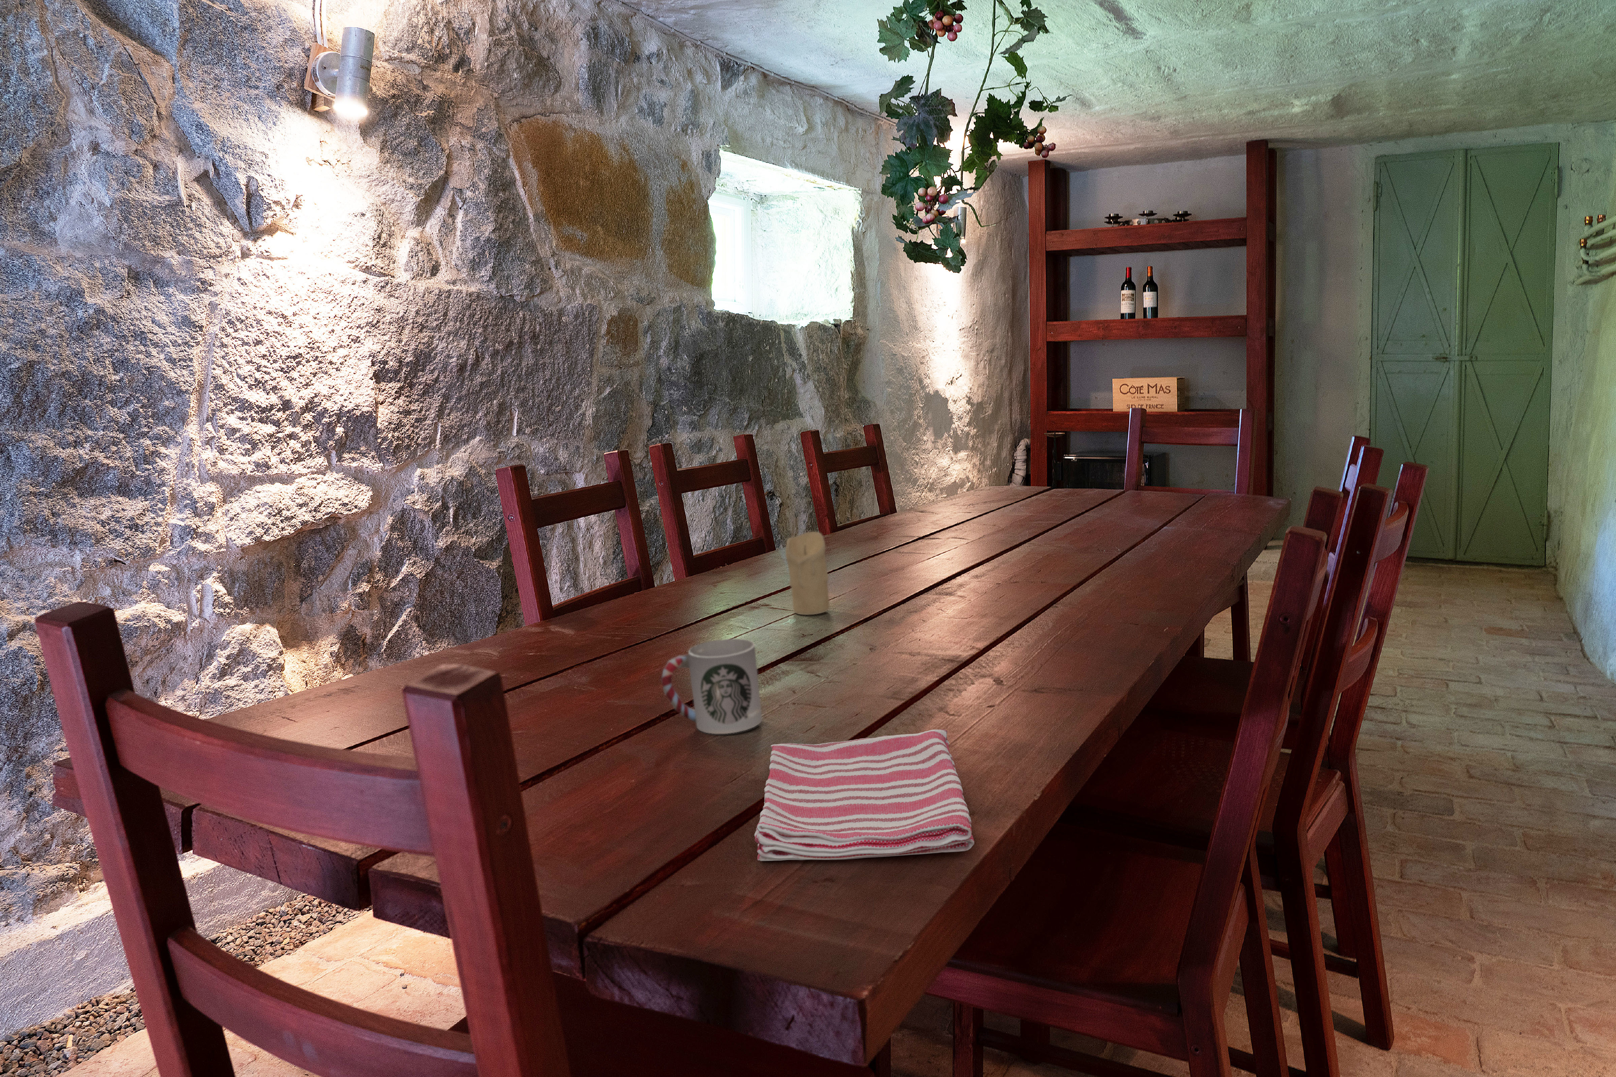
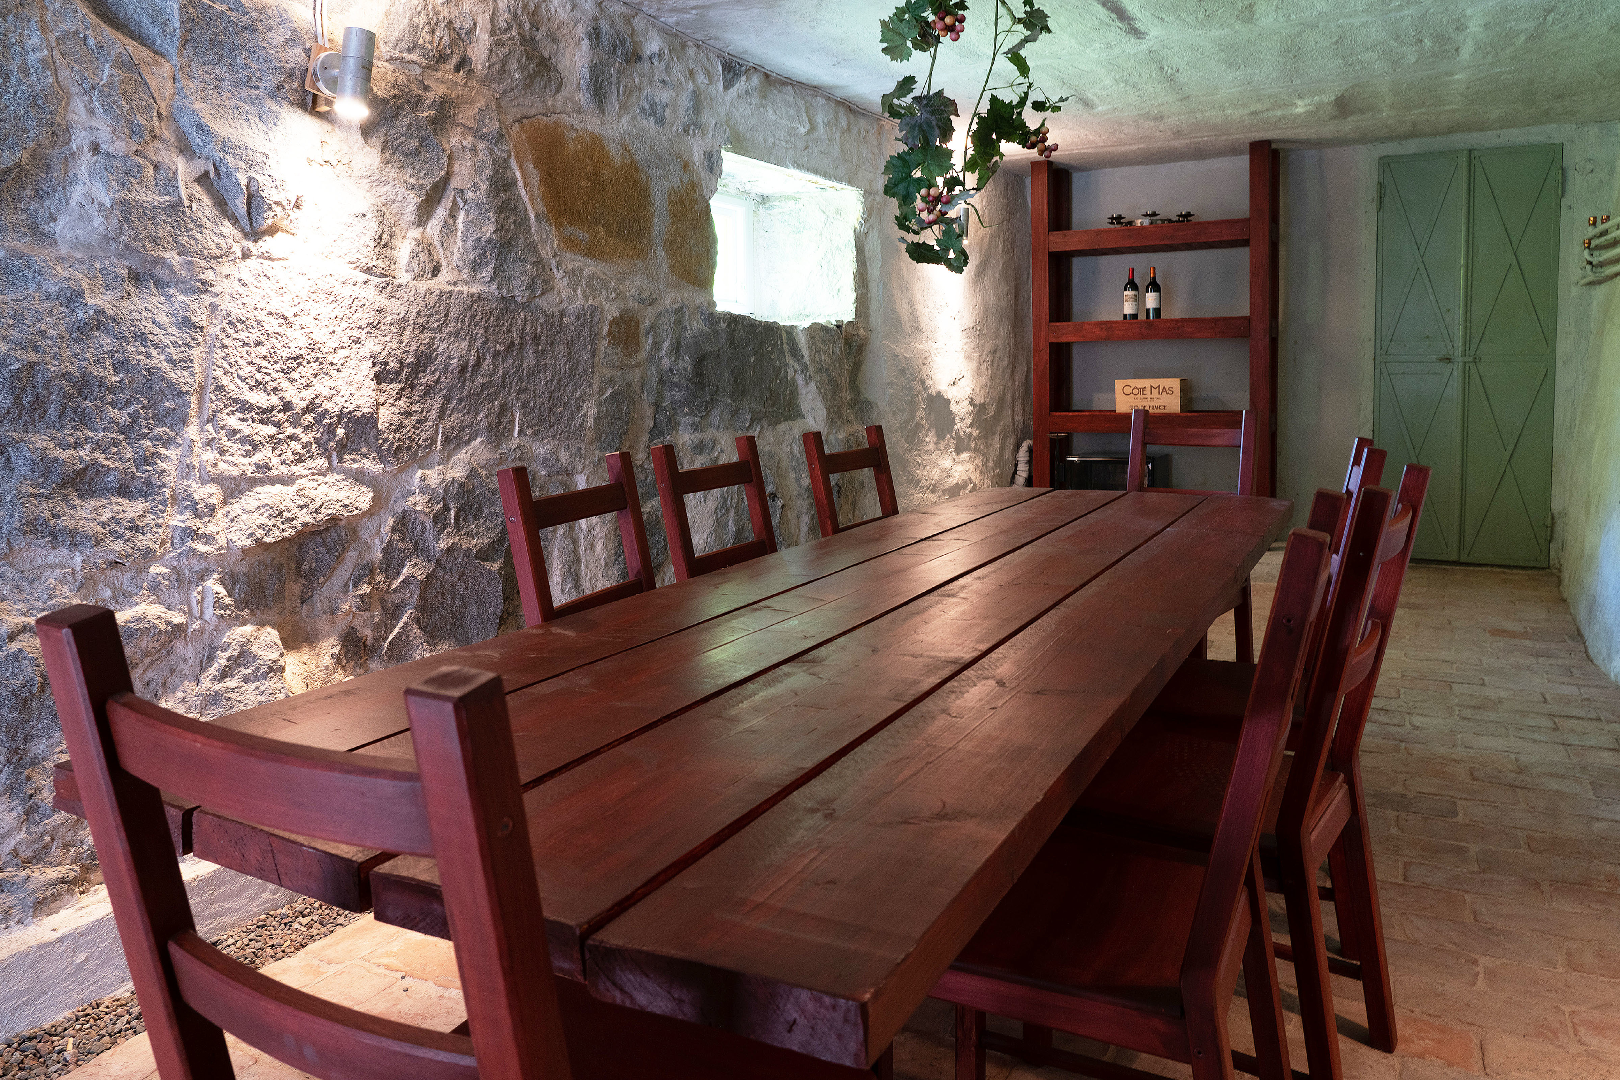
- cup (711, 688)
- dish towel (861, 785)
- candle (807, 573)
